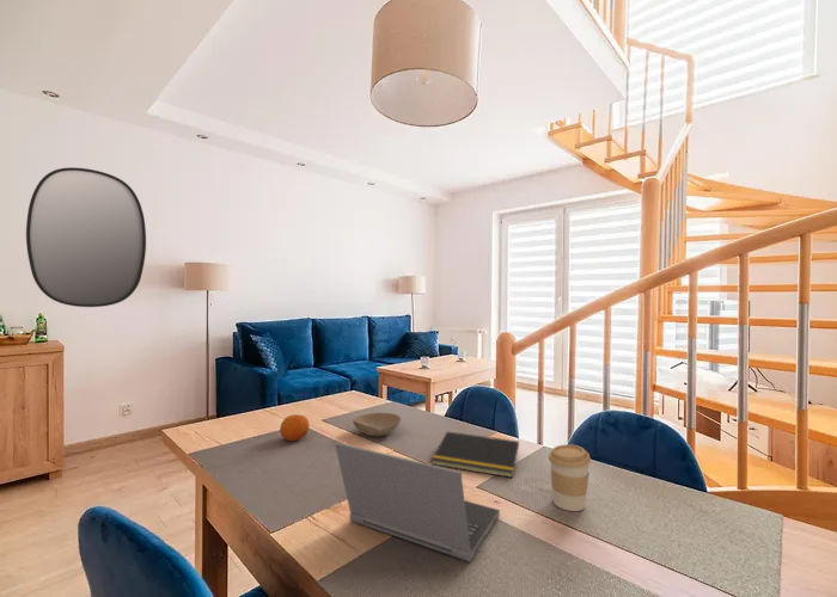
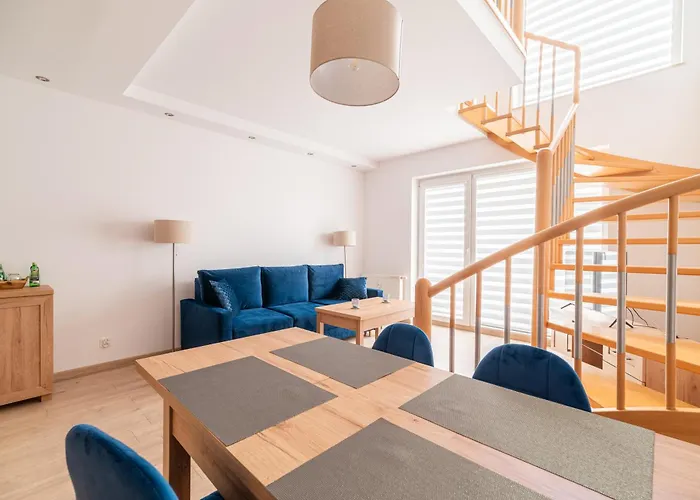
- bowl (378, 425)
- fruit (294, 426)
- notepad (476, 451)
- laptop computer (421, 480)
- coffee cup (568, 475)
- home mirror (91, 238)
